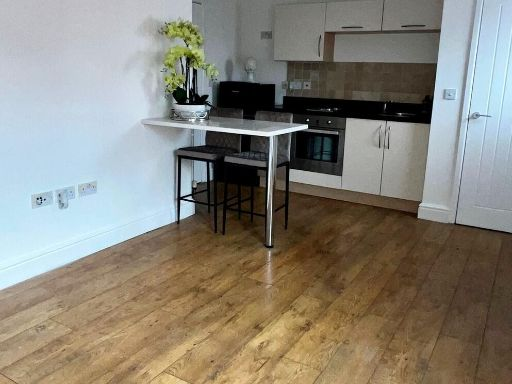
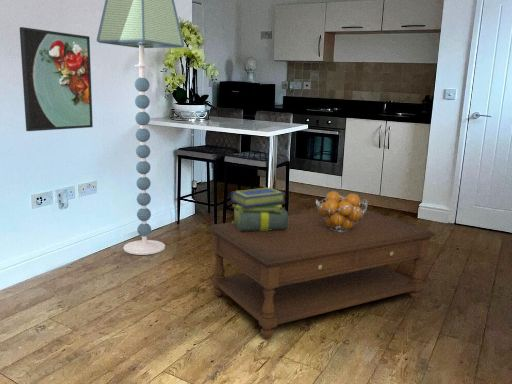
+ fruit basket (340, 210)
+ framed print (59, 81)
+ floor lamp (142, 120)
+ coffee table (319, 262)
+ stack of books (258, 208)
